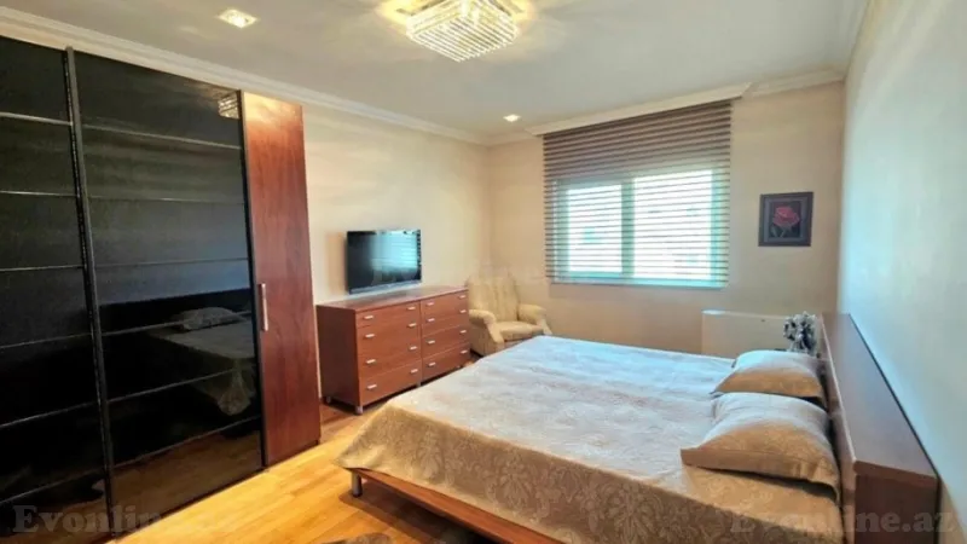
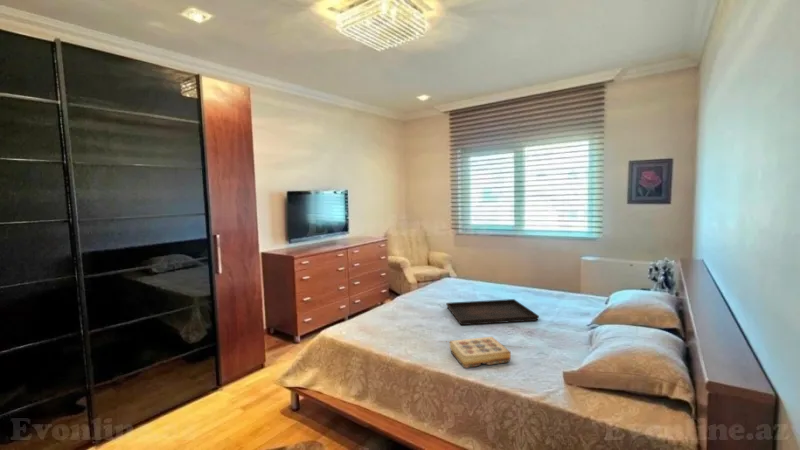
+ book (479, 350)
+ serving tray (489, 311)
